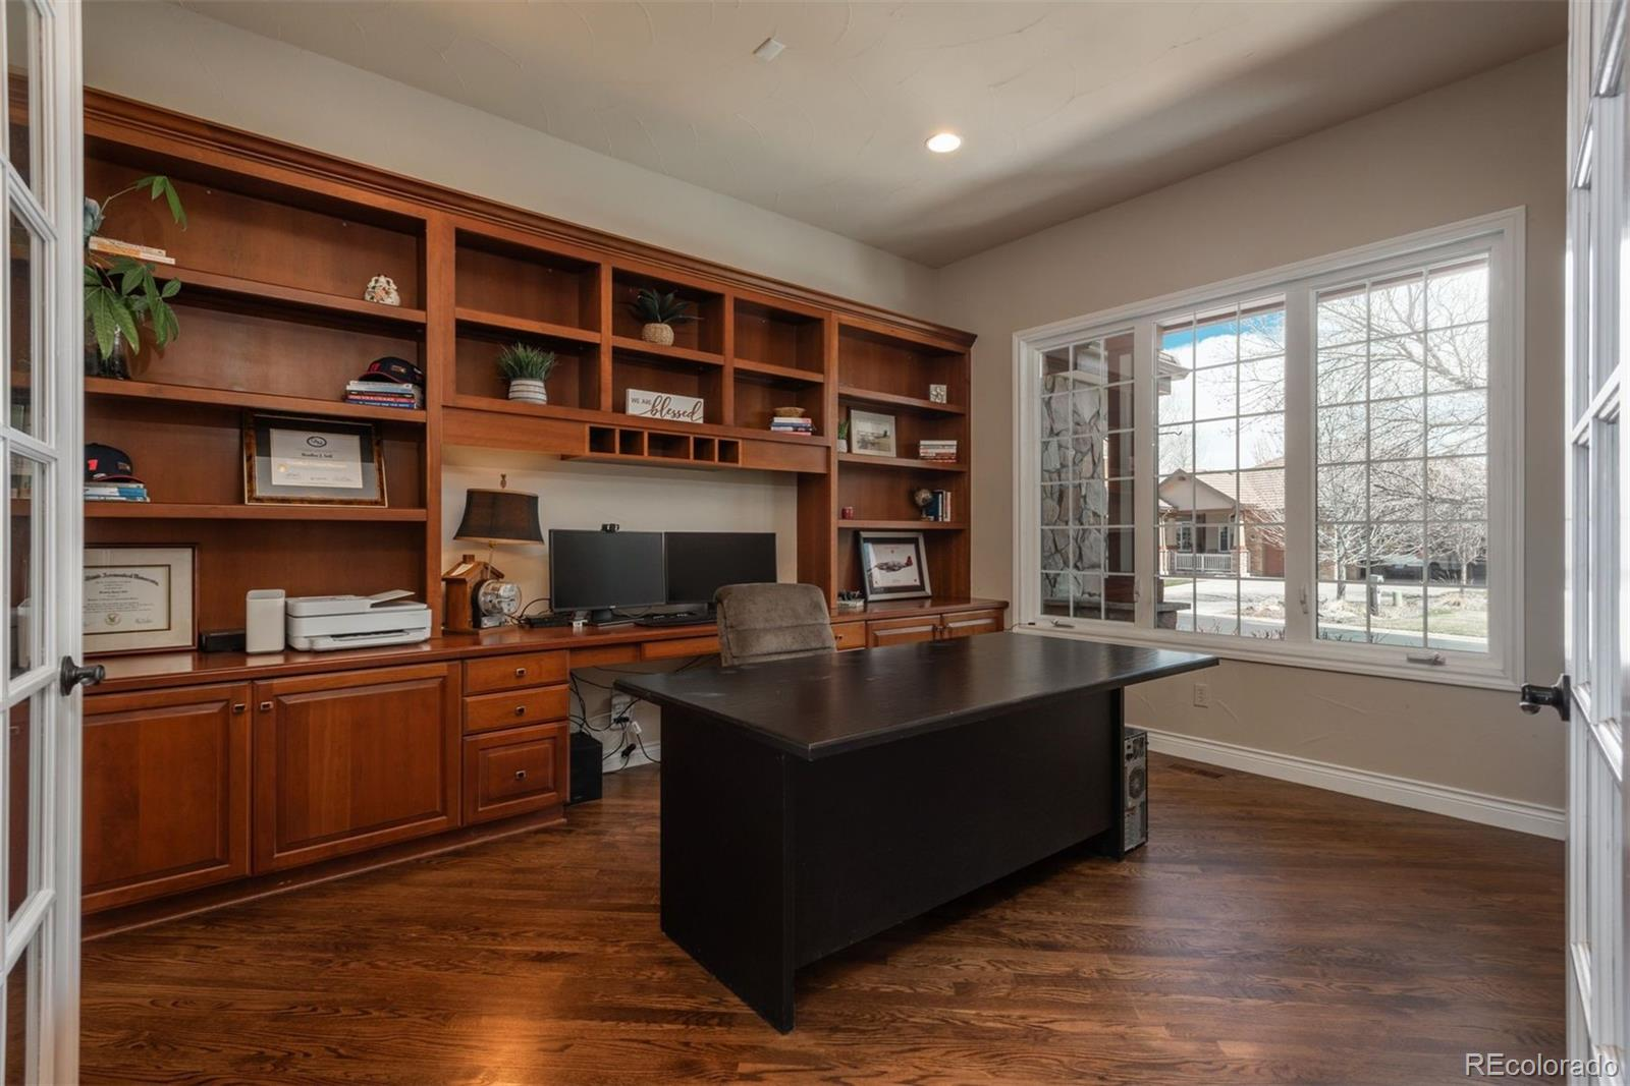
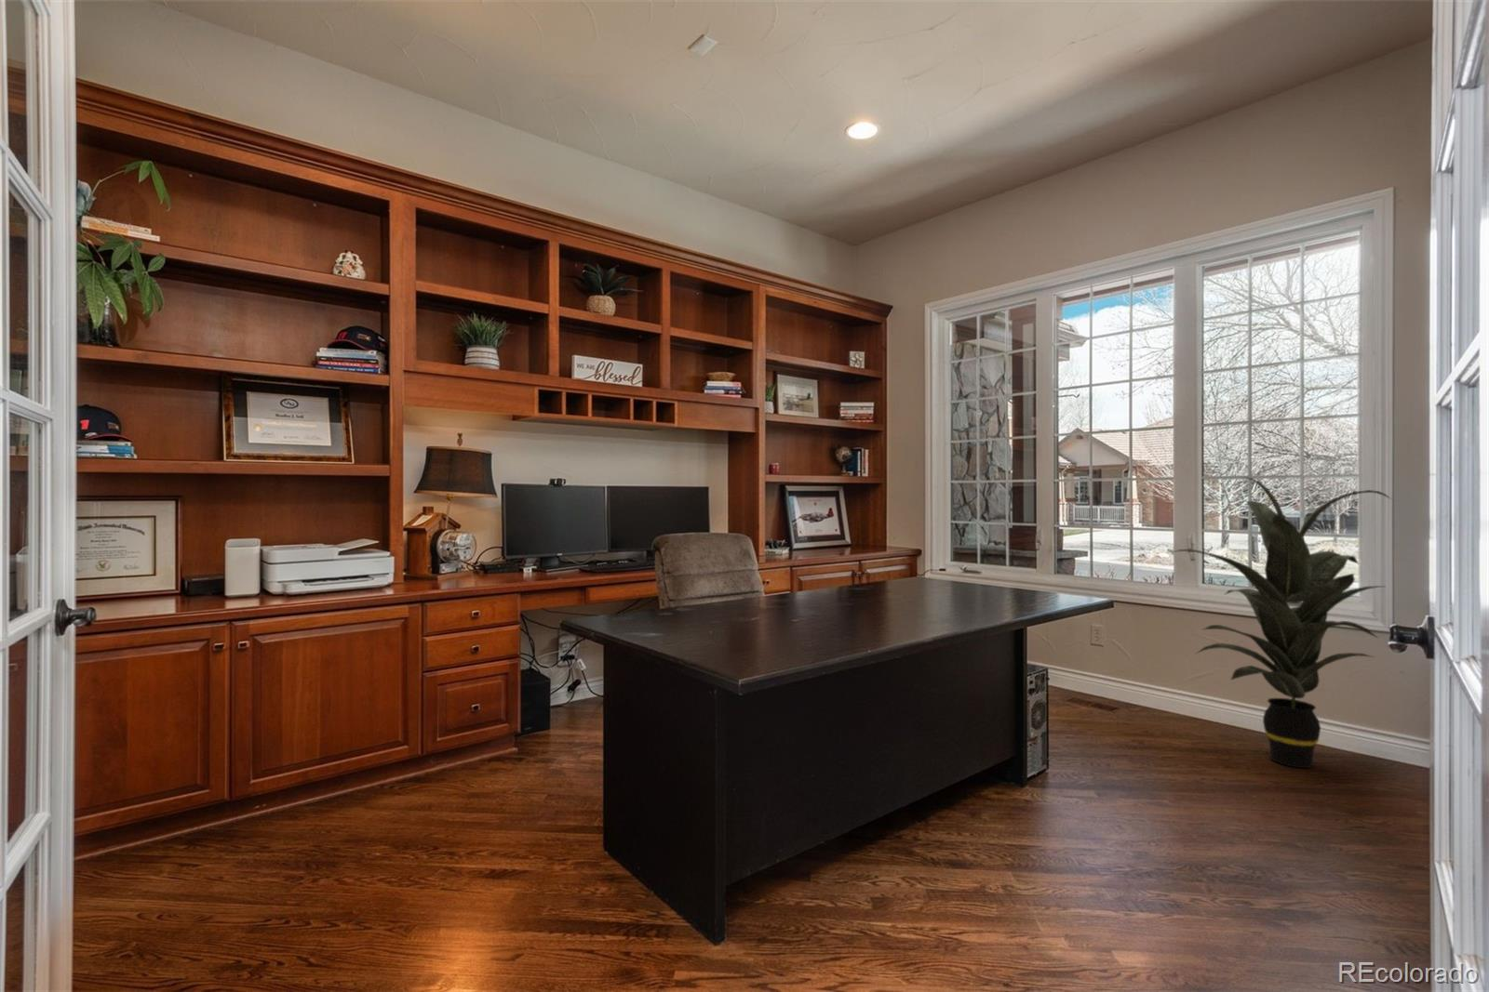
+ indoor plant (1280, 617)
